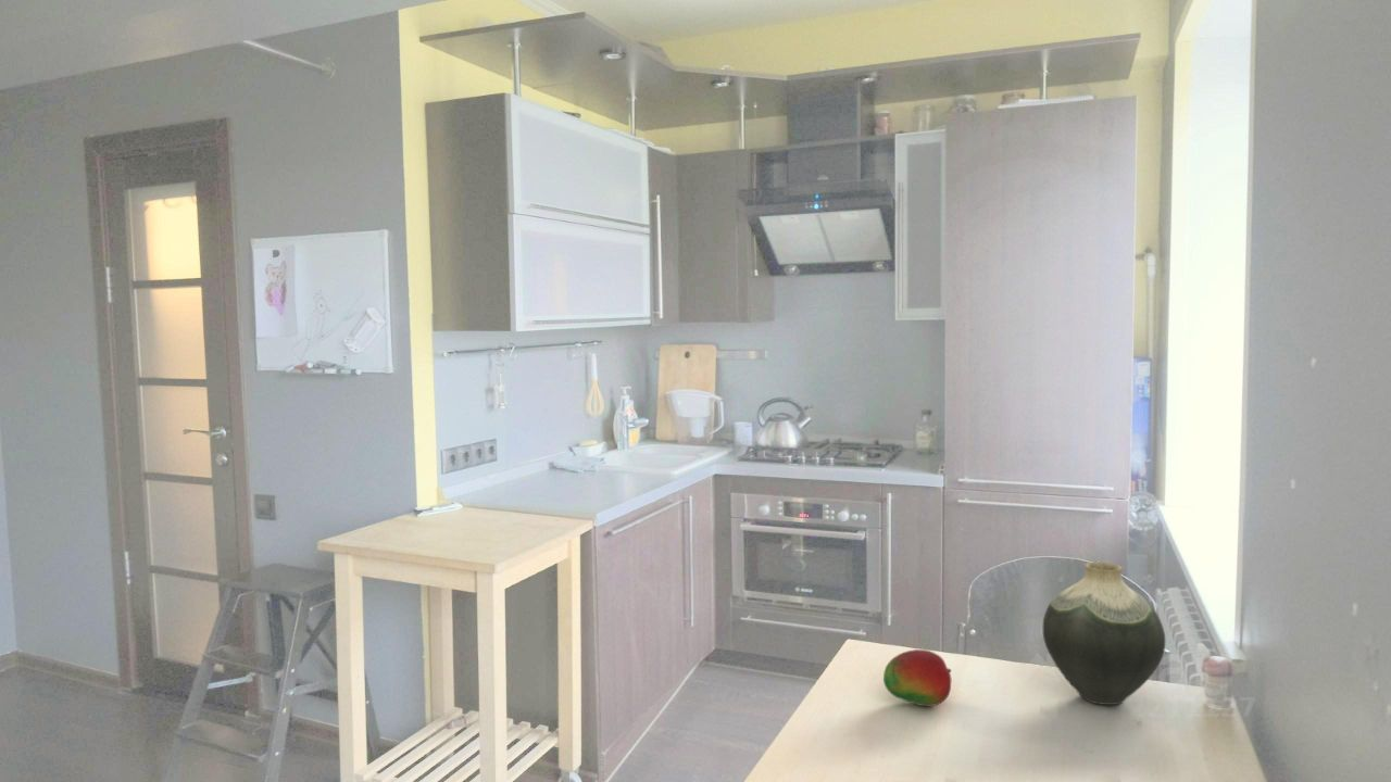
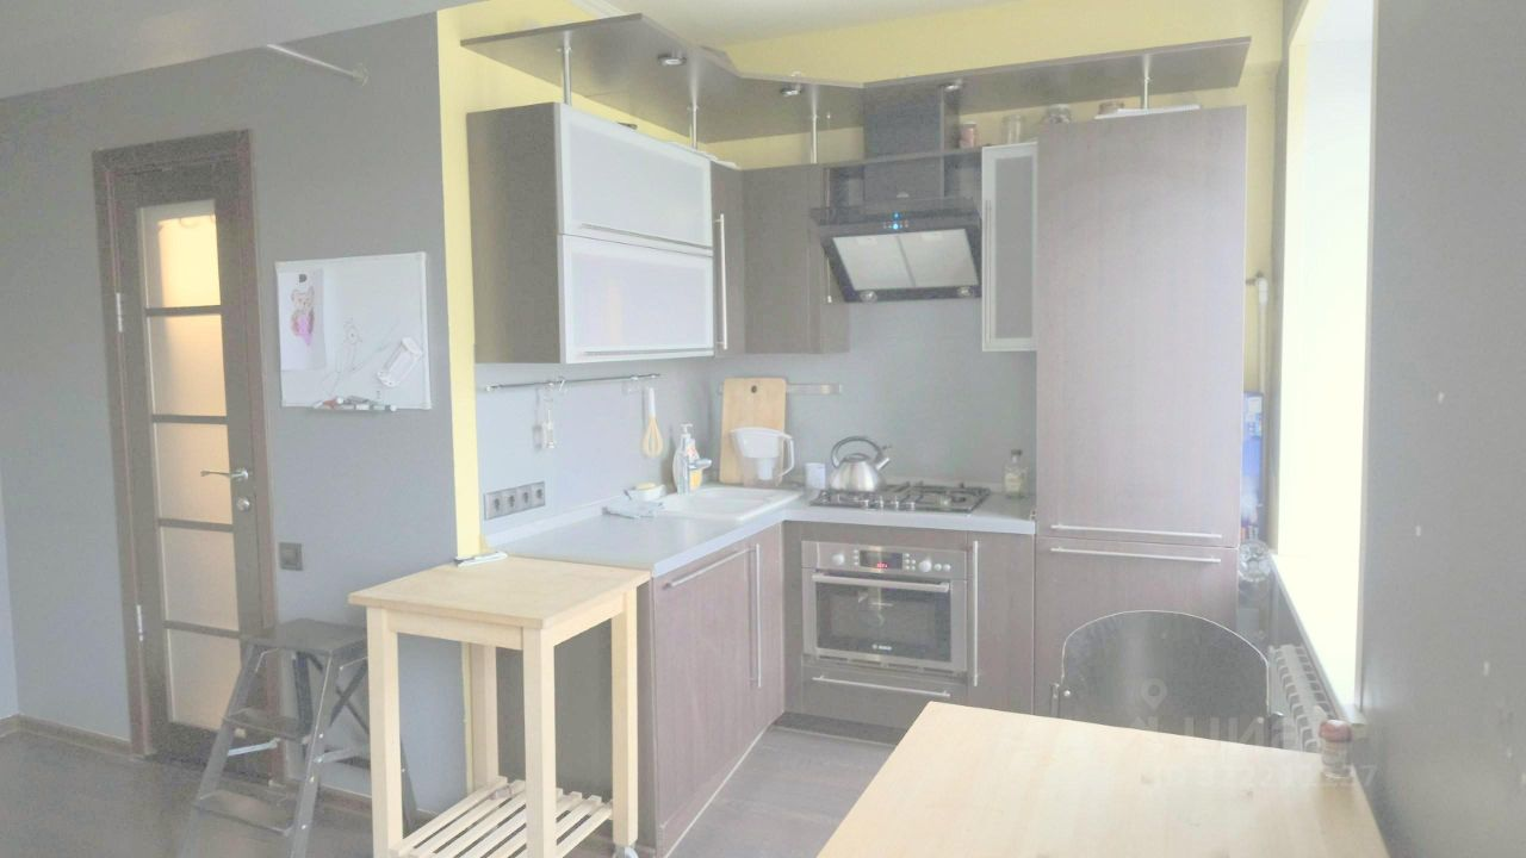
- vase (1102, 632)
- fruit (917, 678)
